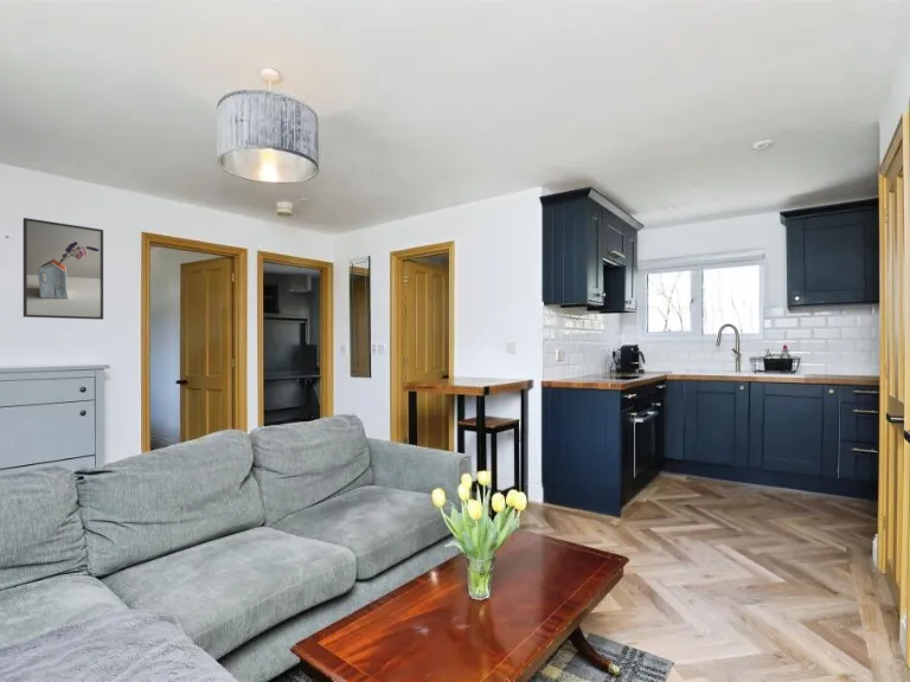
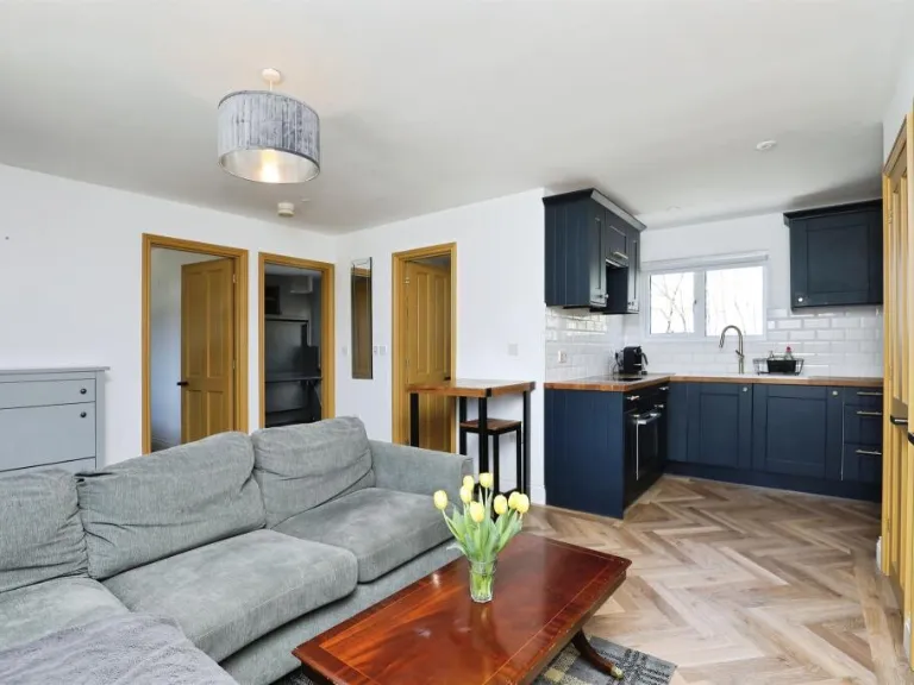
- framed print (65, 271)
